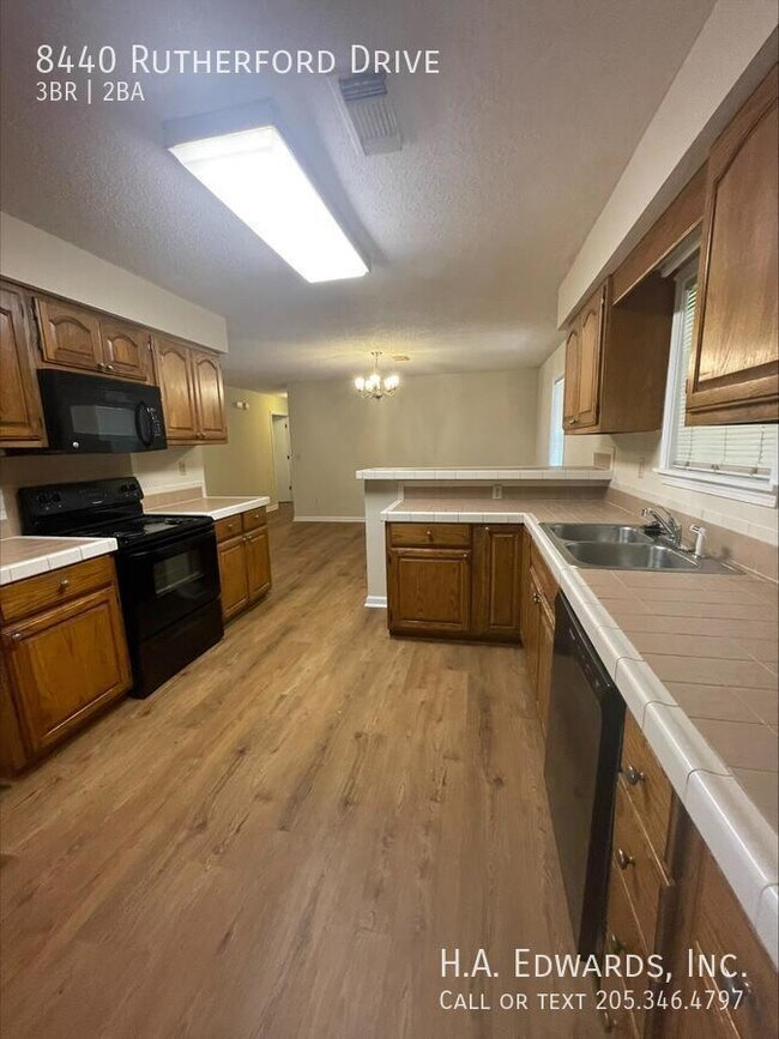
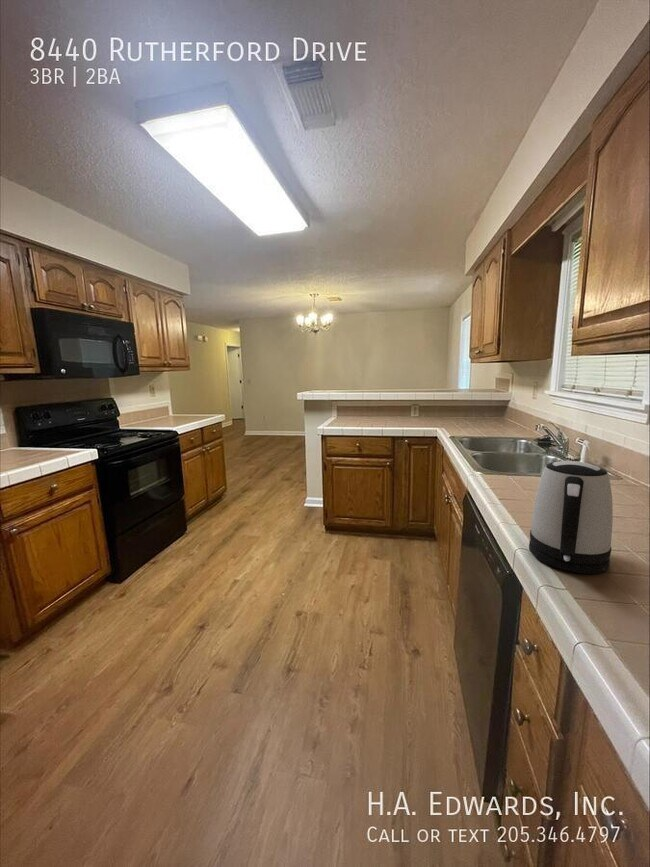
+ kettle (570, 513)
